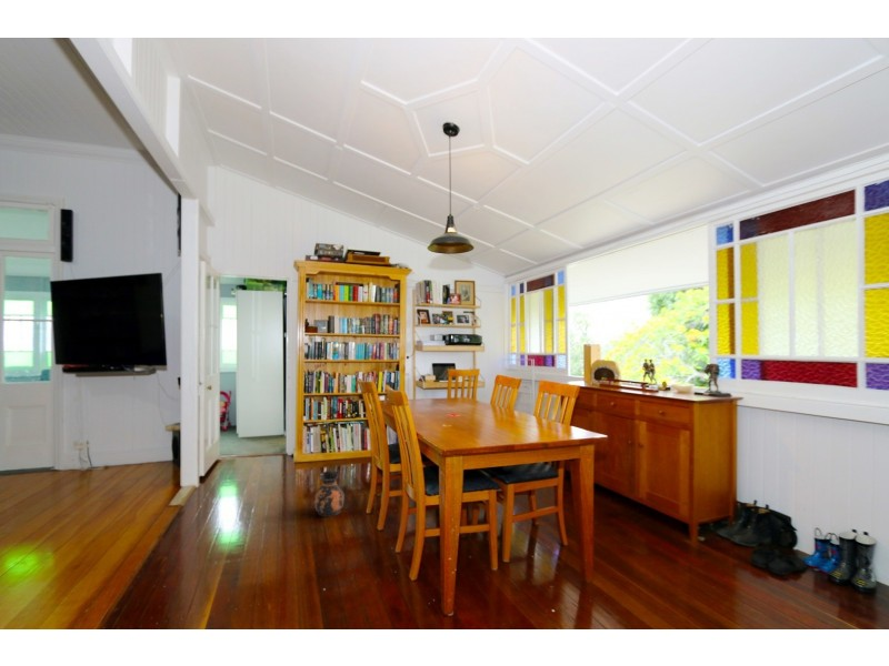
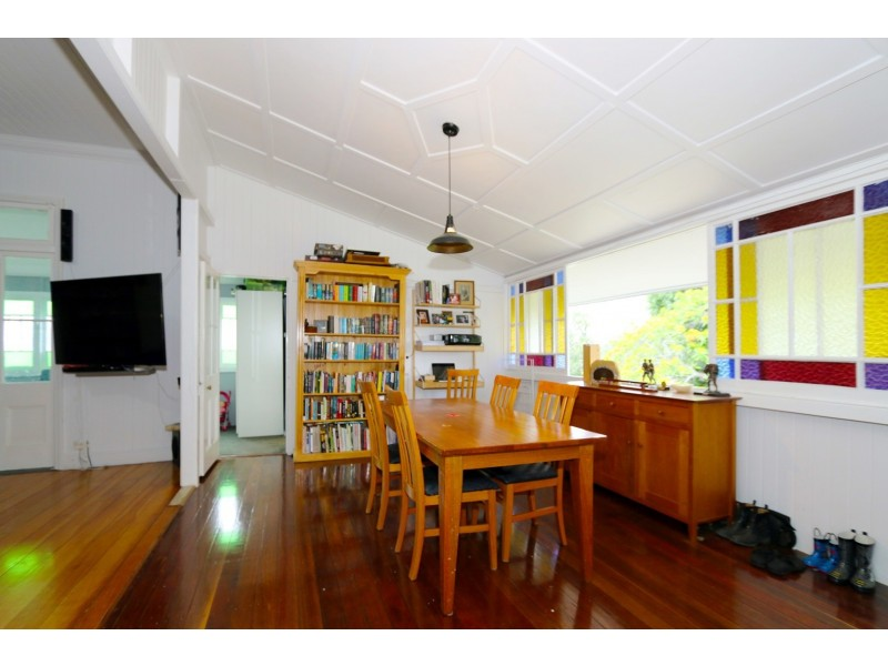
- ceramic jug (329, 492)
